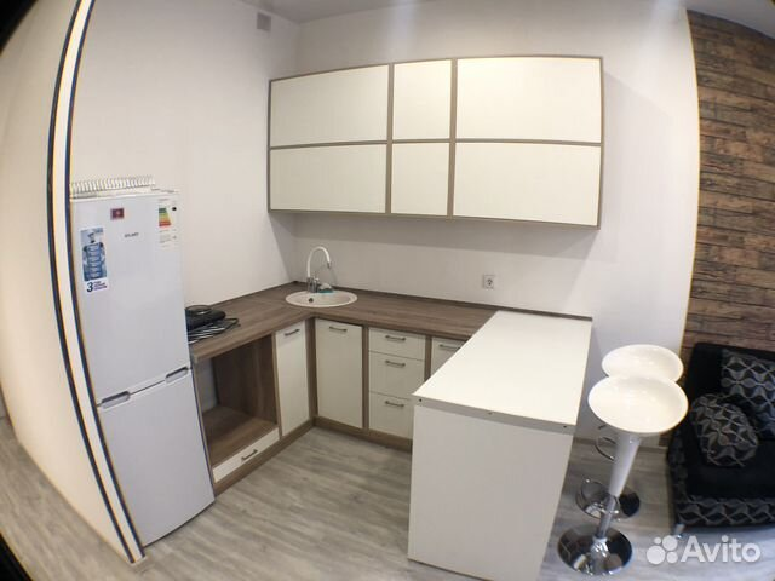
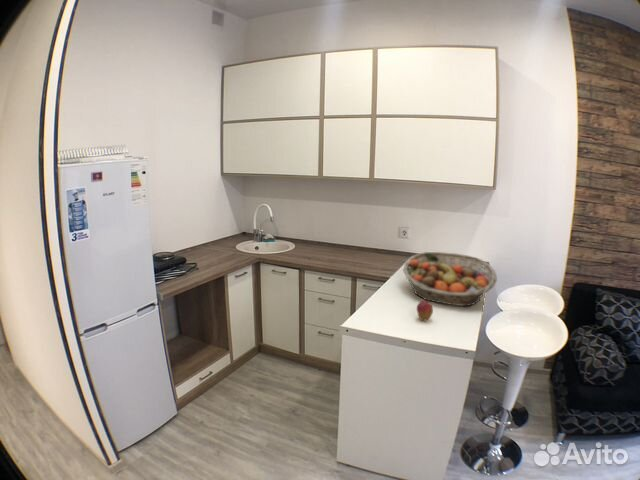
+ fruit (424, 310)
+ fruit basket (447, 277)
